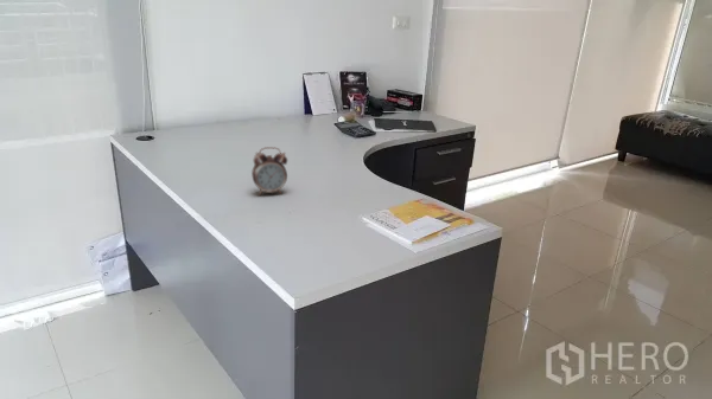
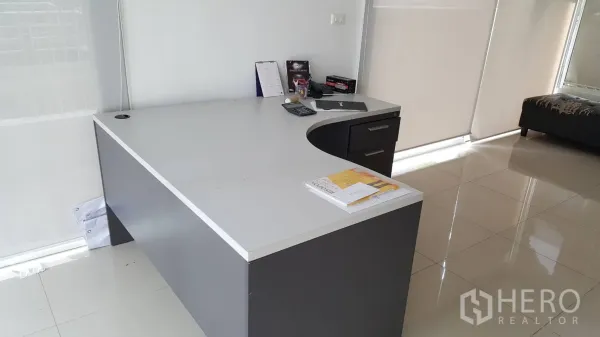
- alarm clock (269, 169)
